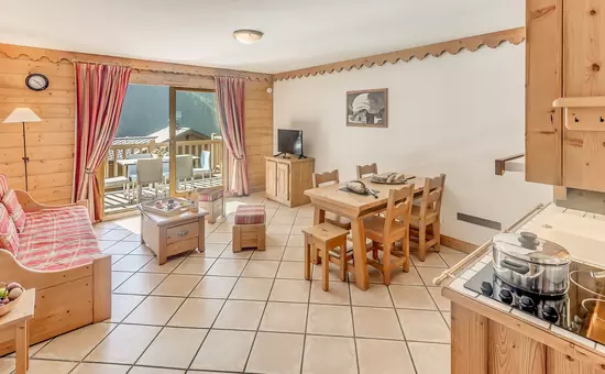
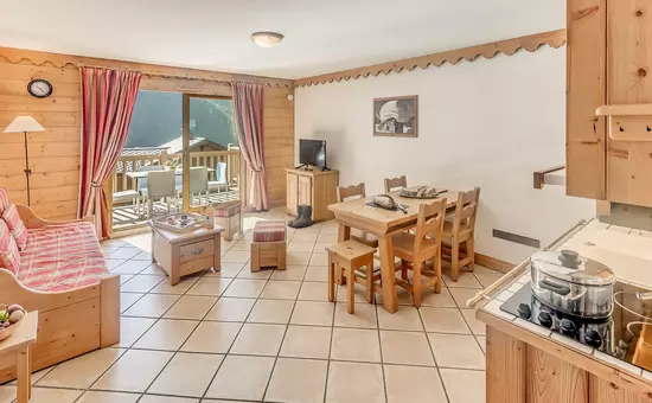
+ boots (300, 215)
